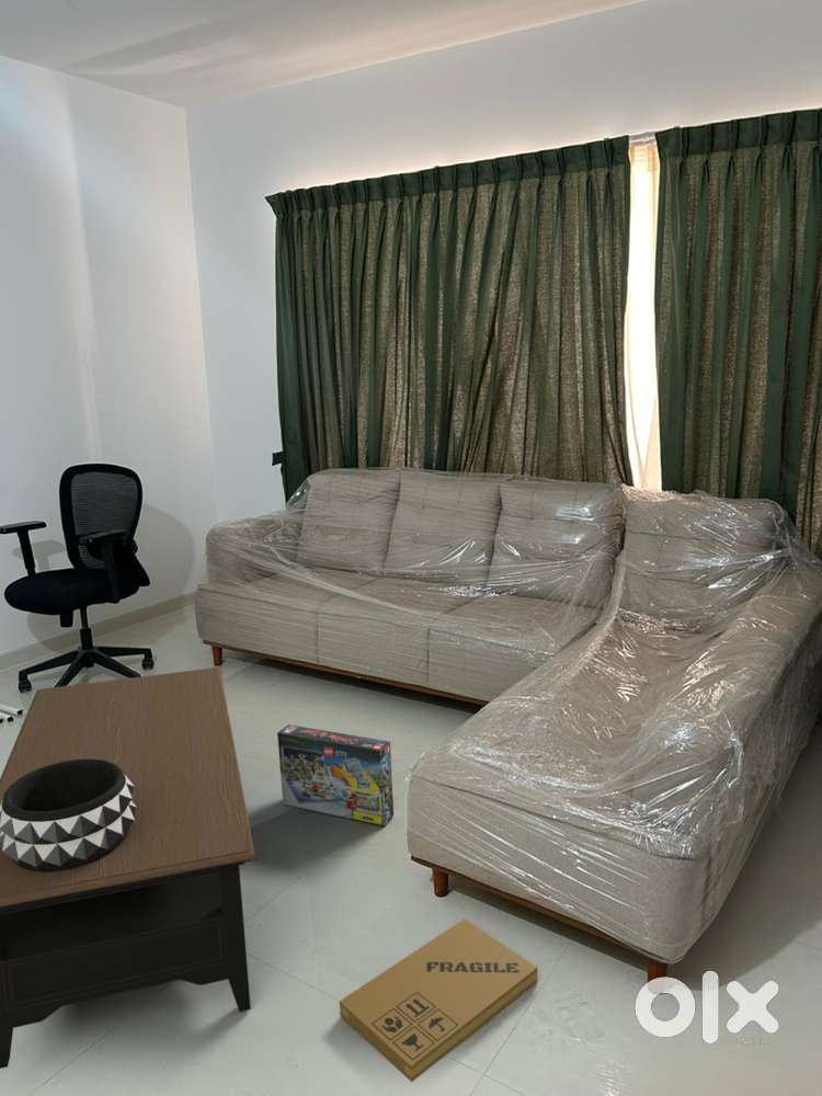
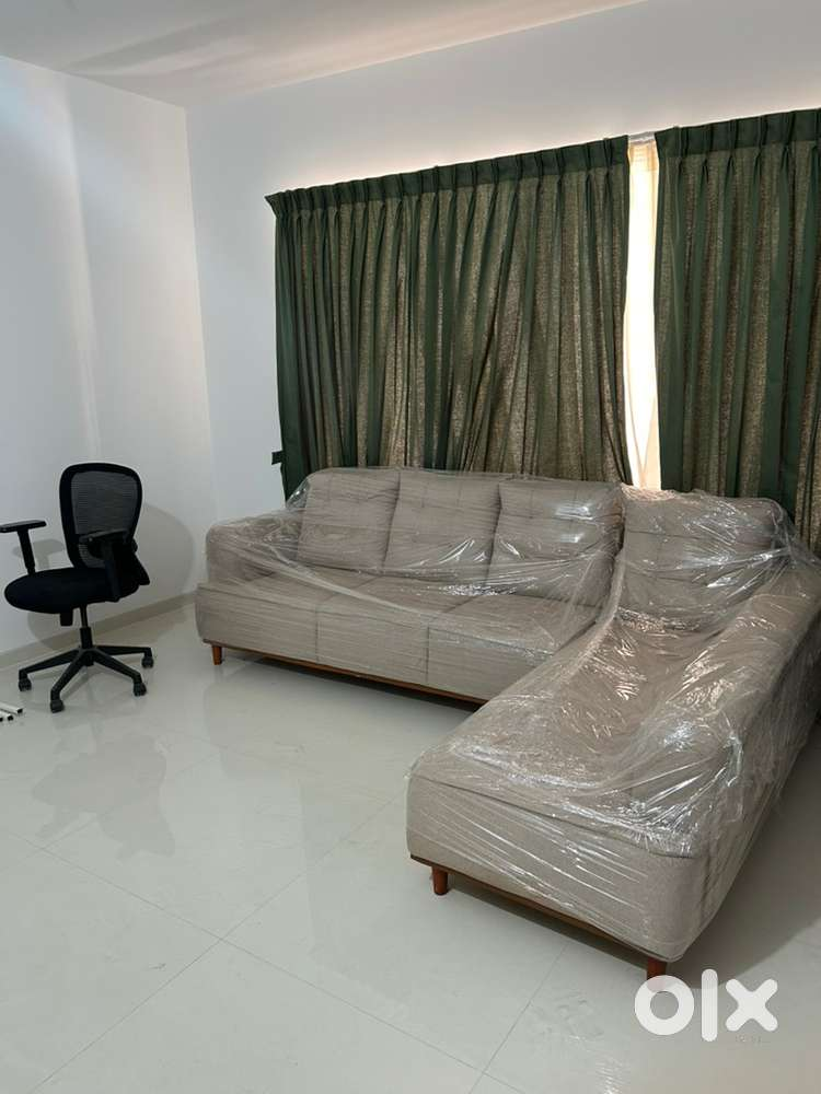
- box (334, 773)
- decorative bowl (68, 811)
- coffee table (133, 822)
- cardboard box (441, 991)
